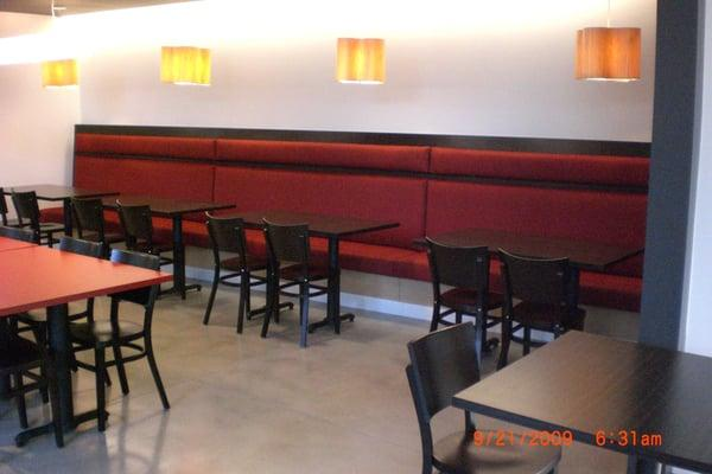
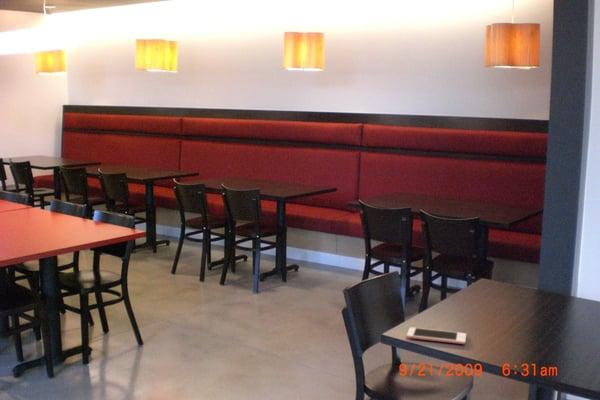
+ cell phone (436, 335)
